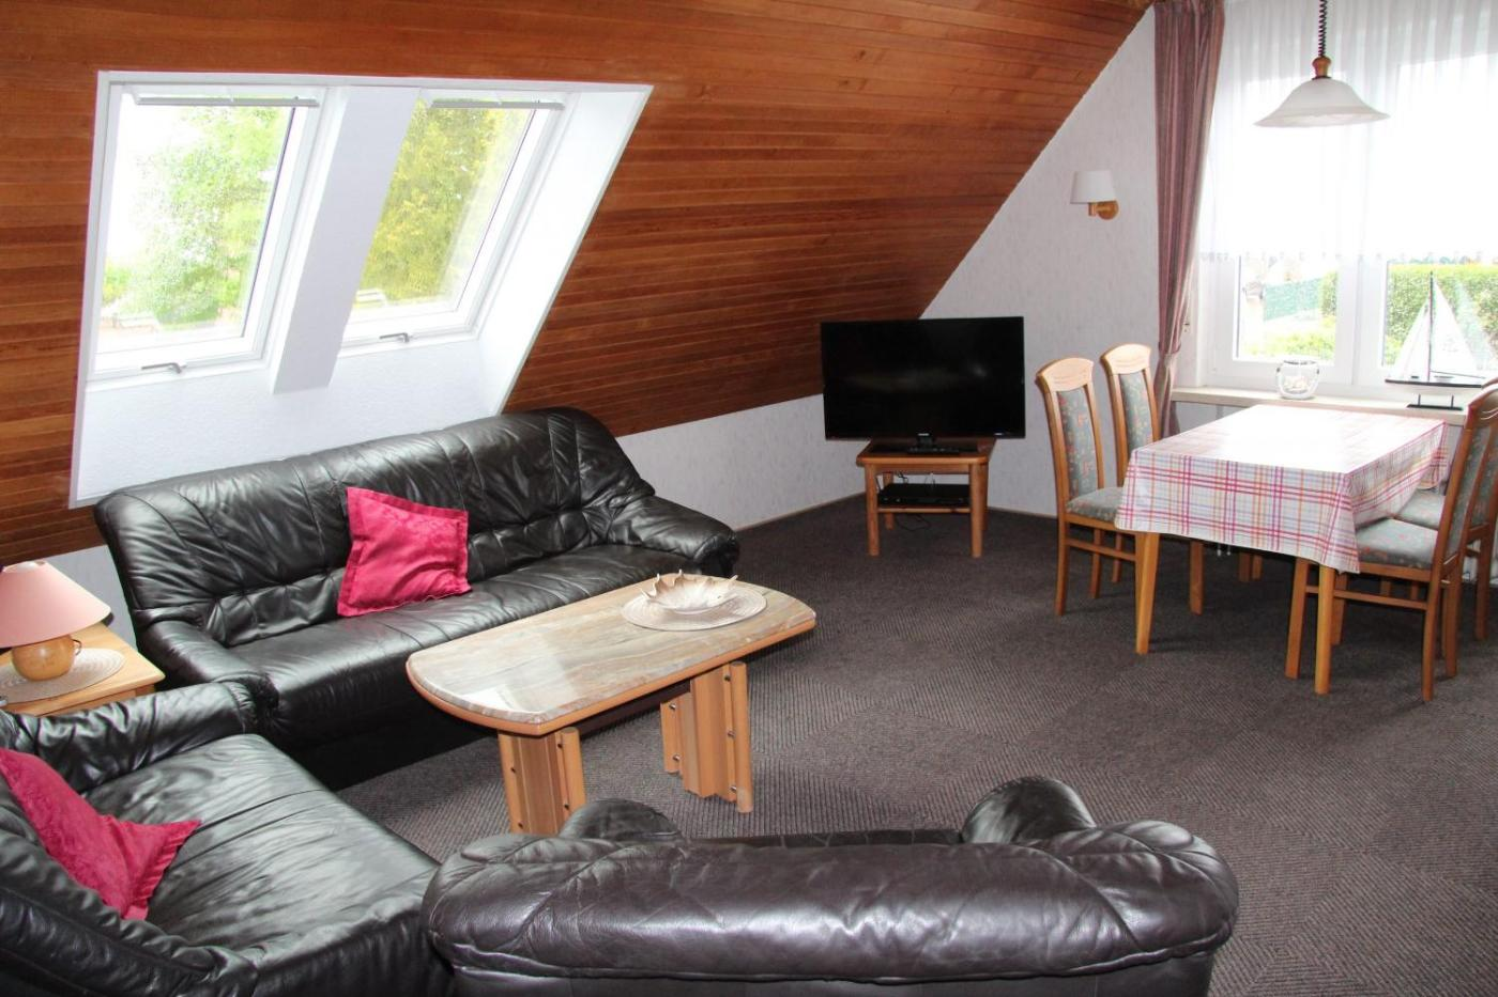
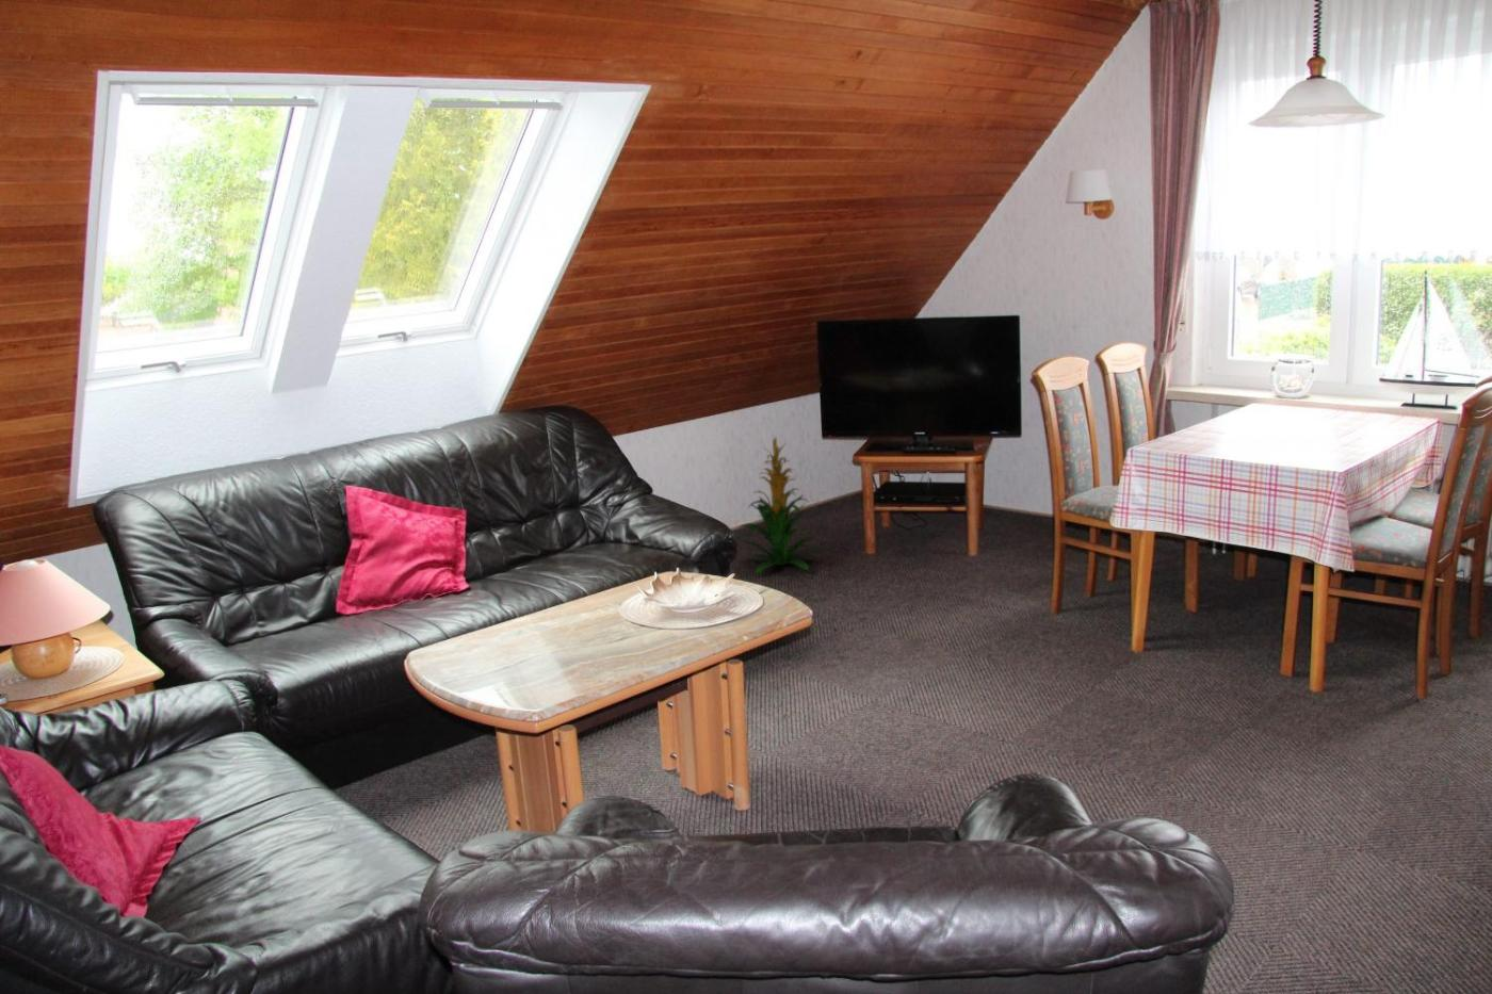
+ indoor plant (777, 501)
